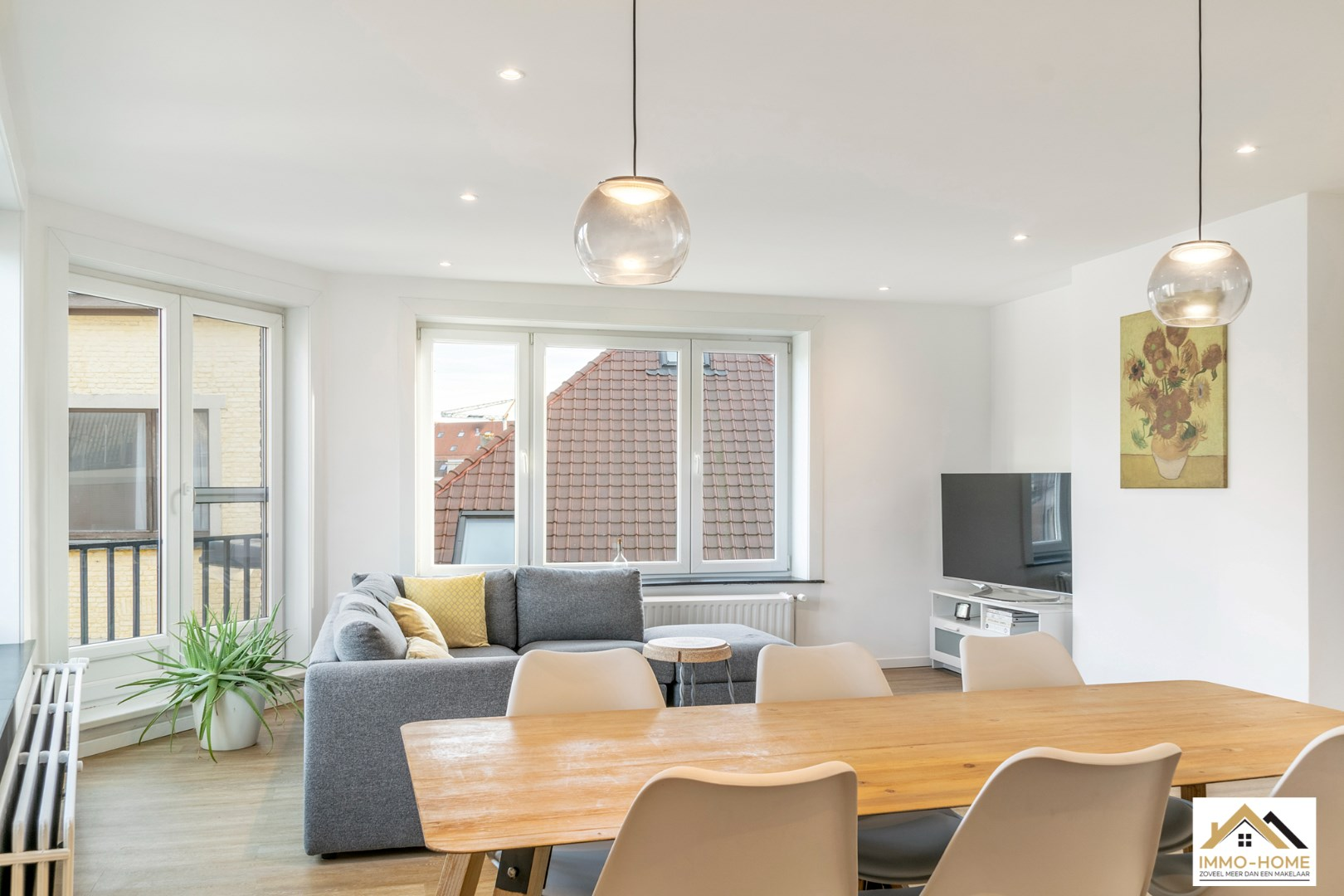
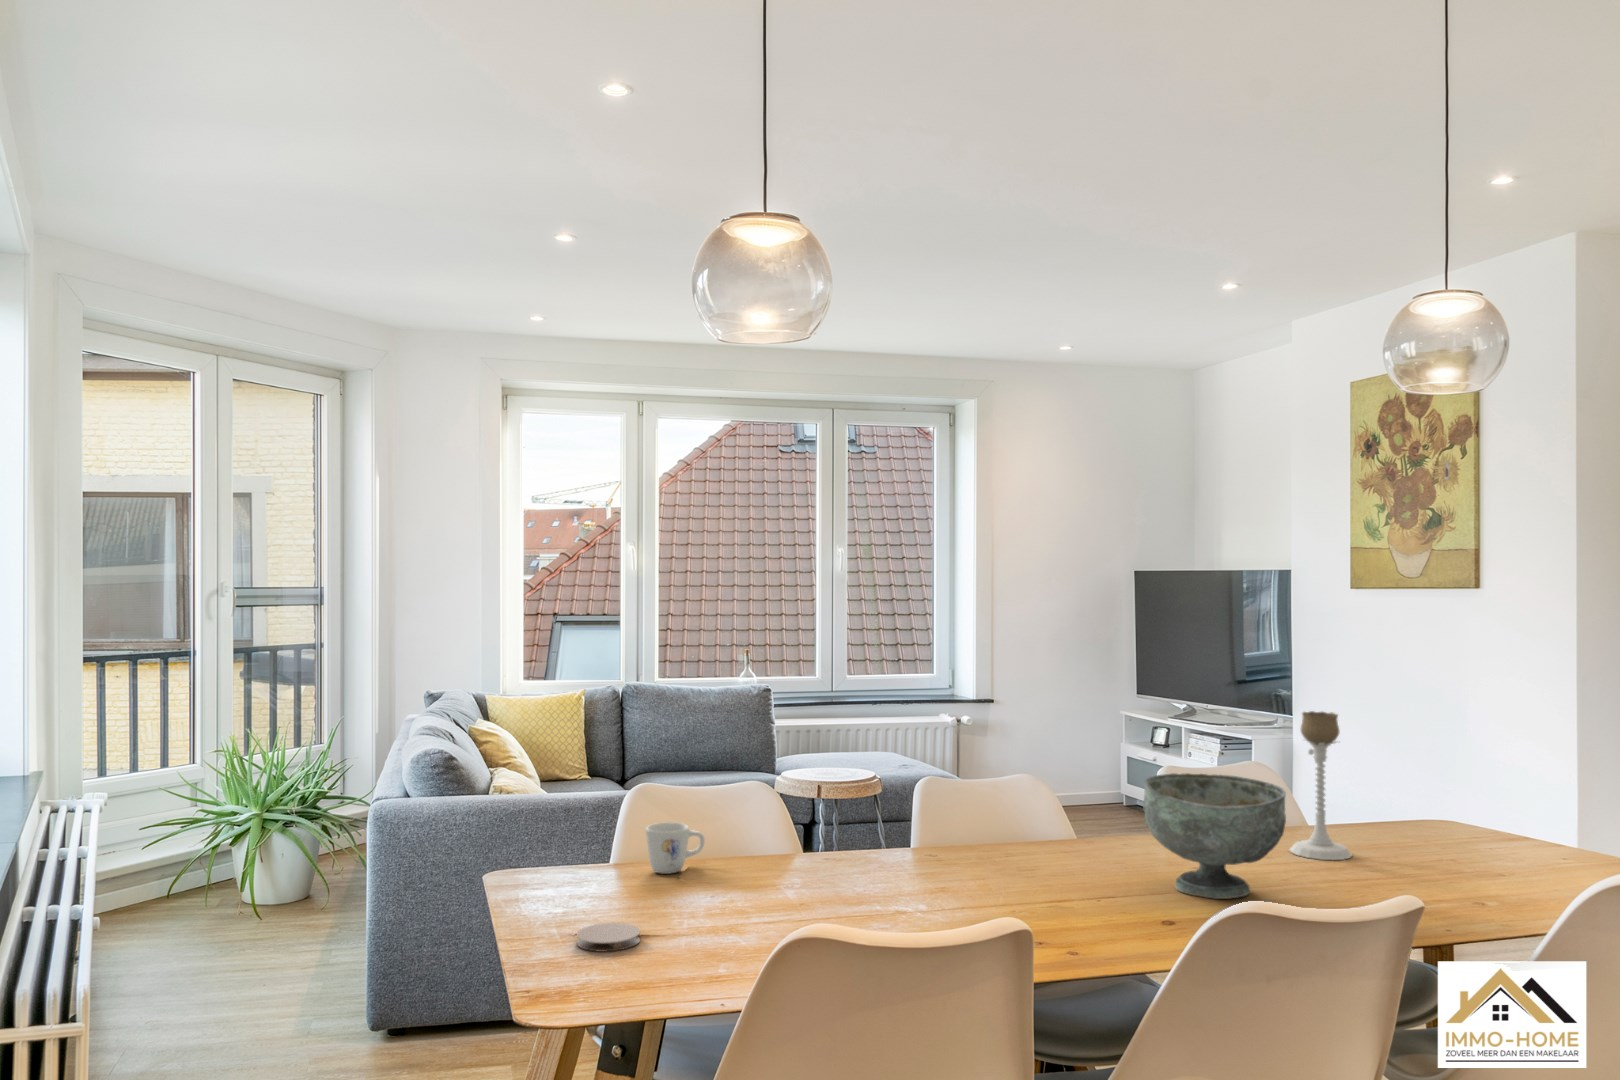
+ candle holder (1320, 783)
+ mug (675, 849)
+ decorative bowl (1214, 837)
+ coaster (608, 937)
